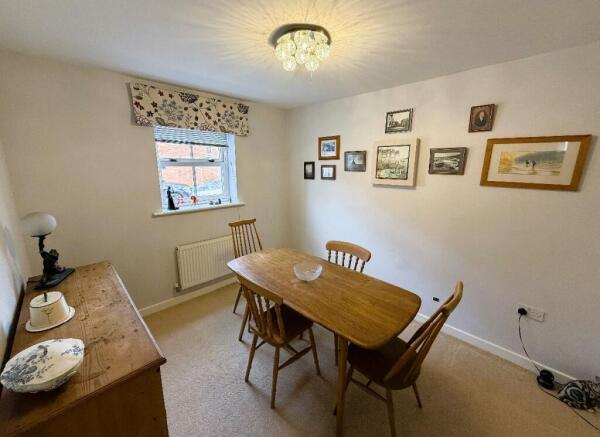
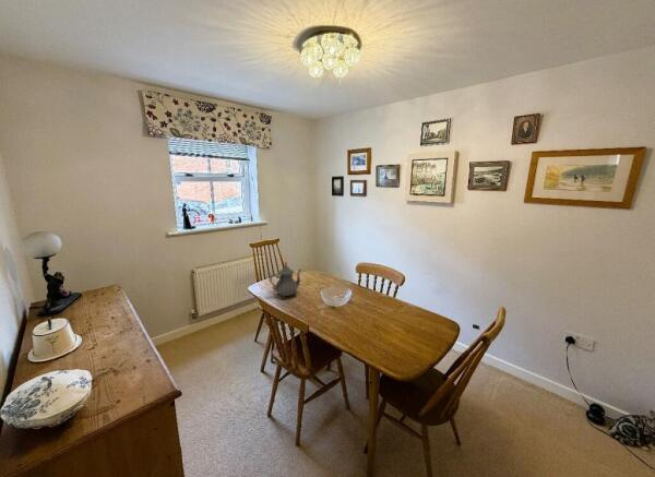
+ teapot (286, 278)
